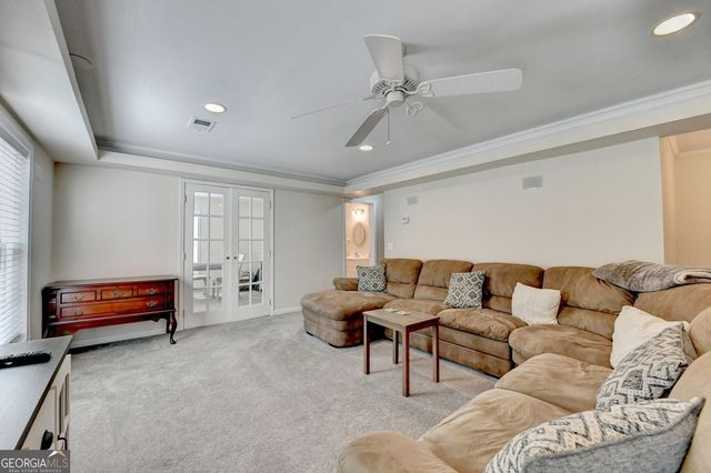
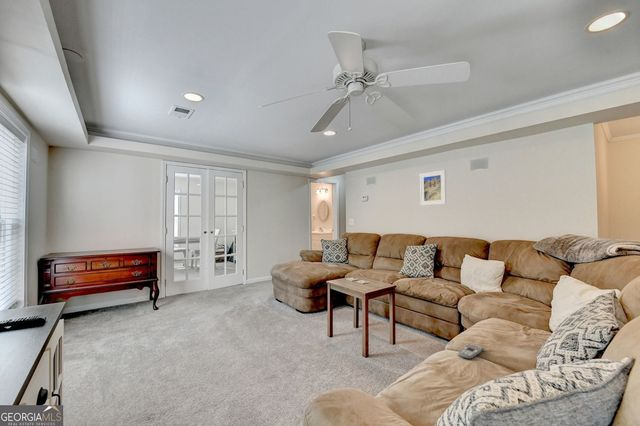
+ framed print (432, 188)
+ remote control (470, 351)
